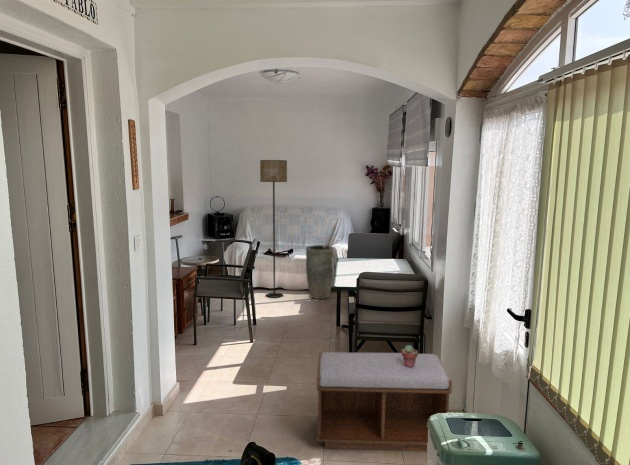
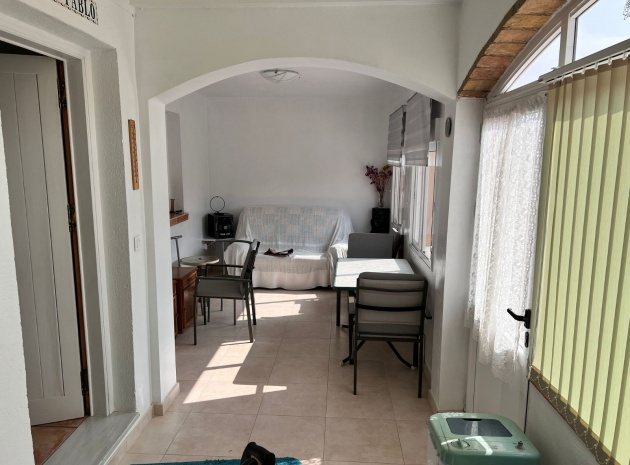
- vase (319, 271)
- bench (380, 398)
- potted succulent (409, 354)
- floor lamp (274, 229)
